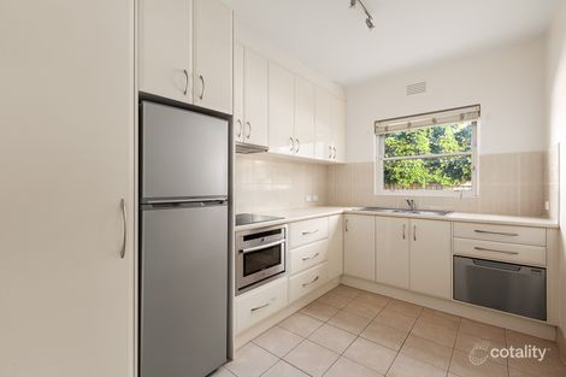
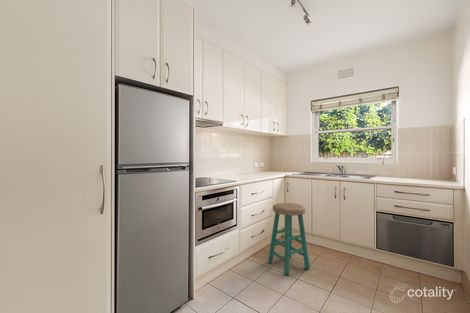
+ stool (288, 235)
